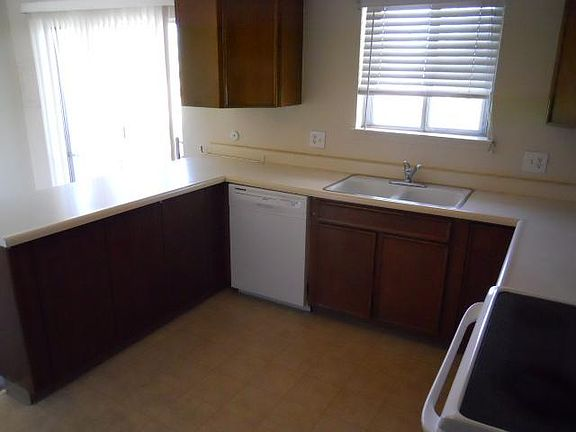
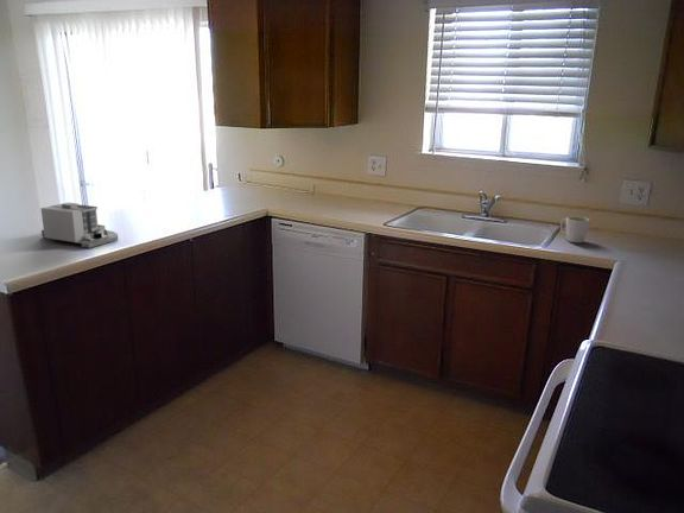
+ mug (572, 229)
+ architectural model (77, 221)
